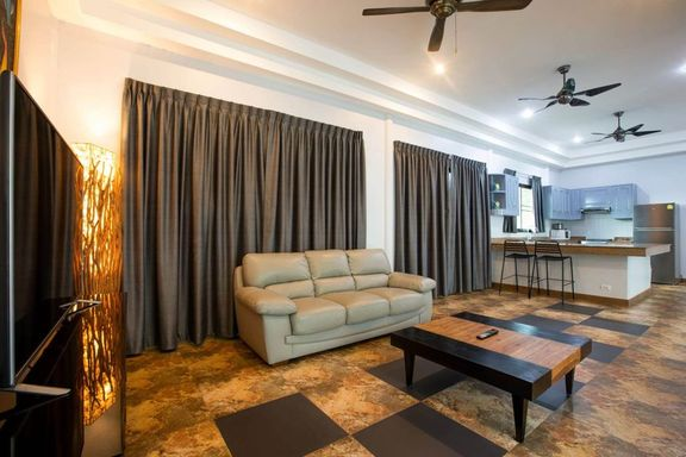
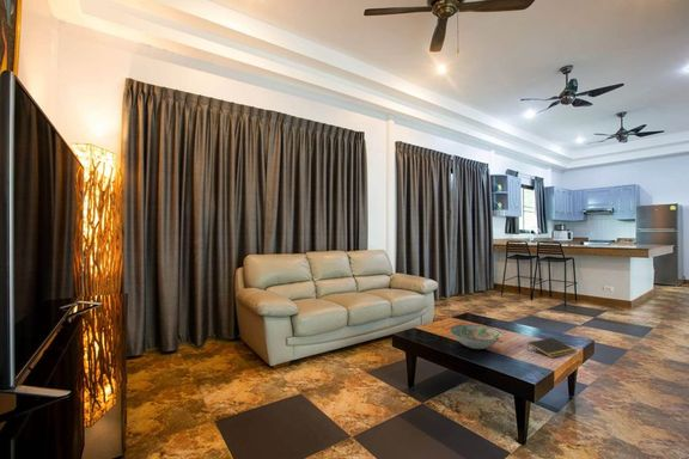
+ notepad (551, 347)
+ decorative bowl (475, 338)
